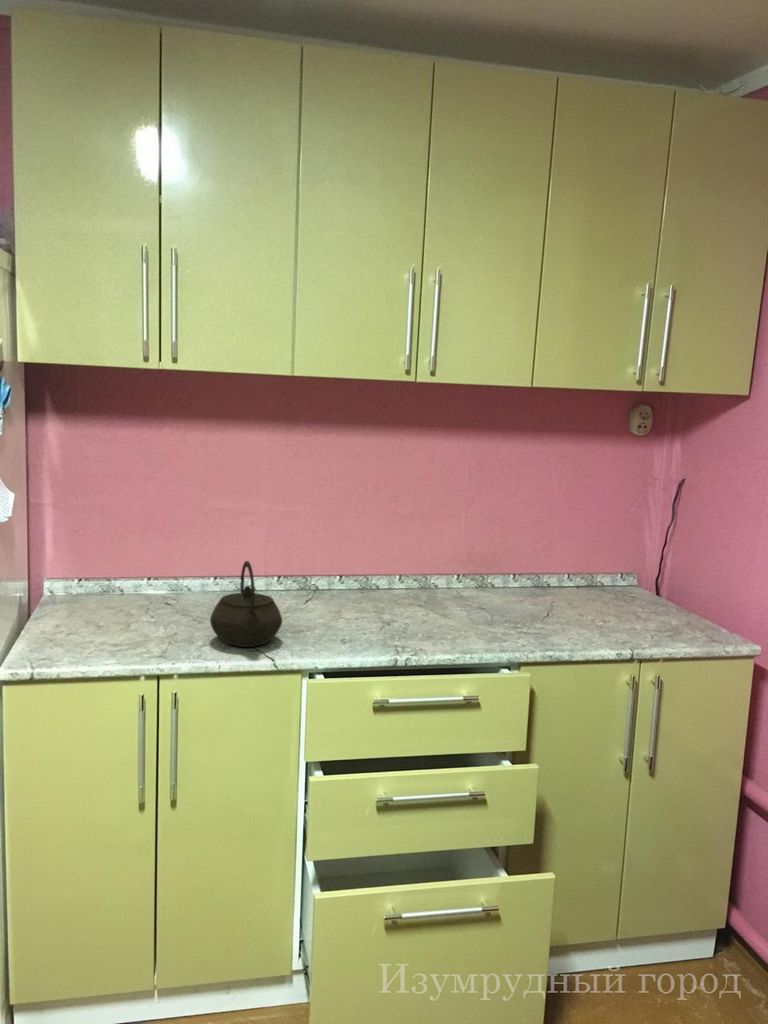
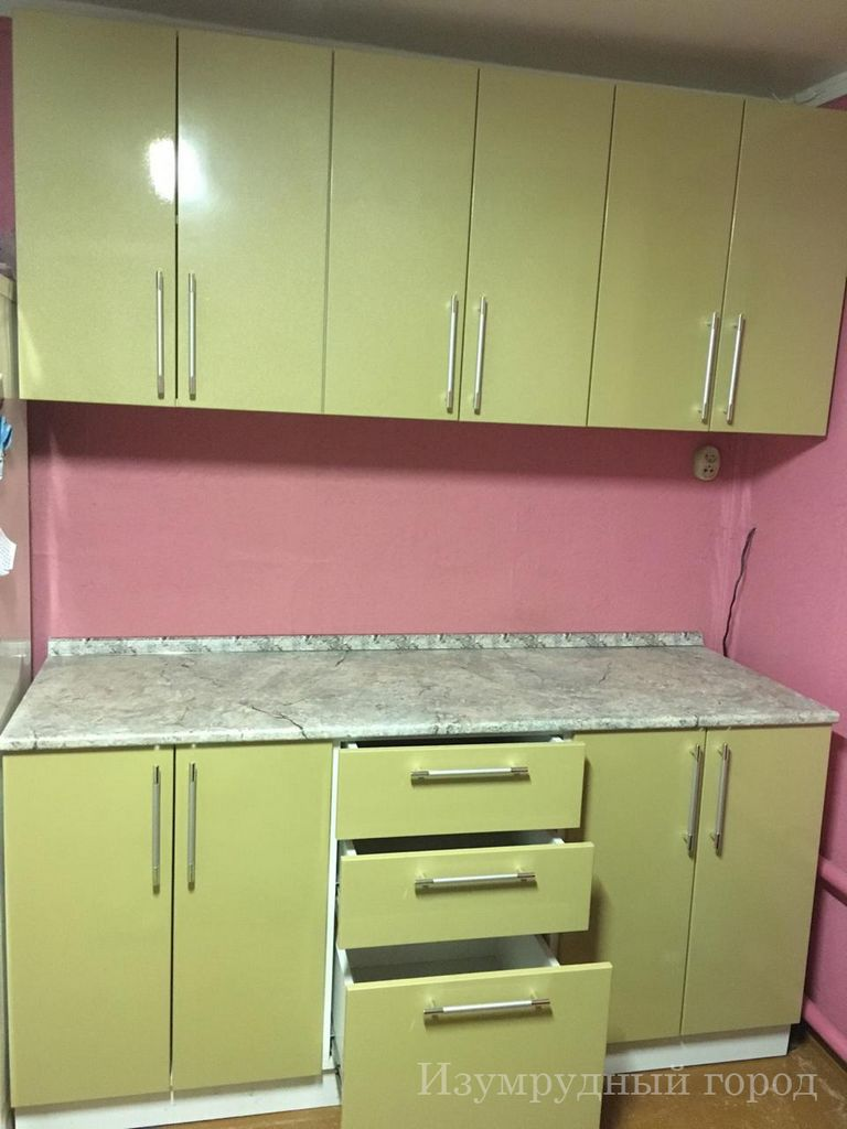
- kettle (247, 603)
